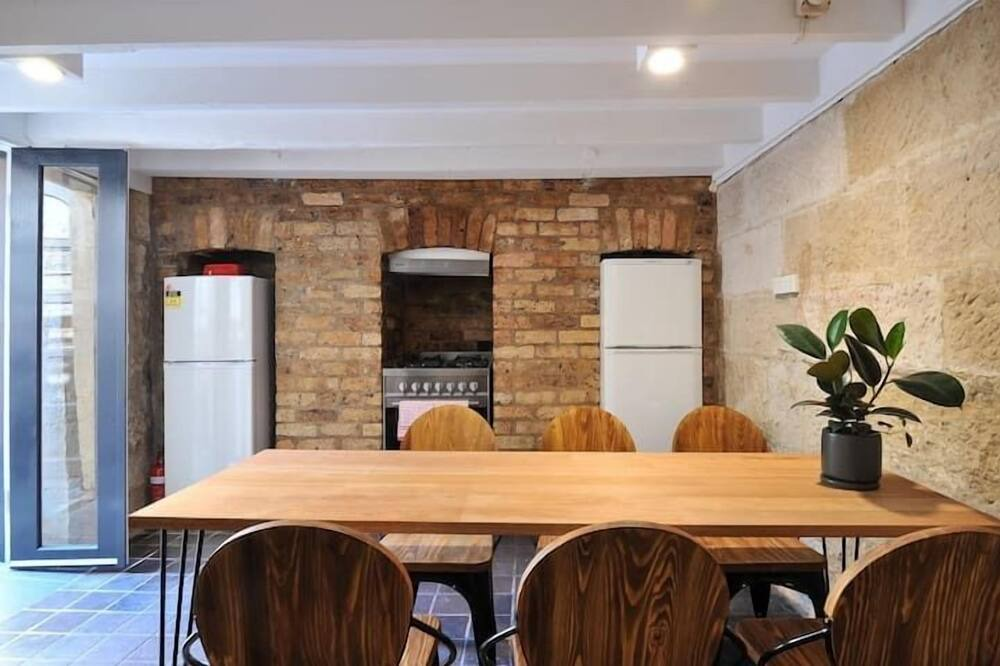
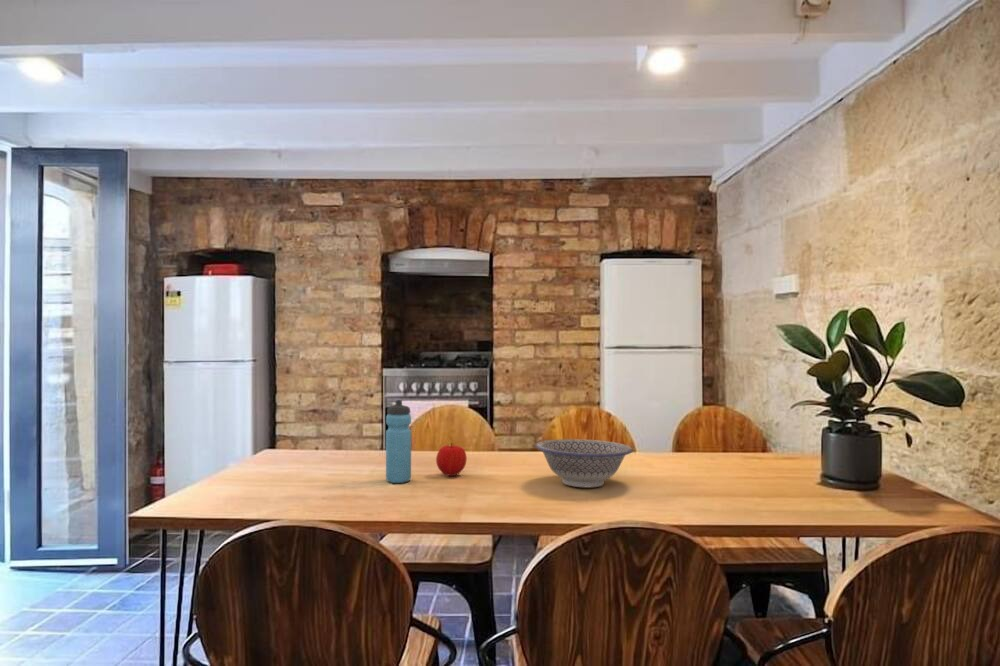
+ bowl (583, 463)
+ water bottle (398, 440)
+ fruit (451, 459)
